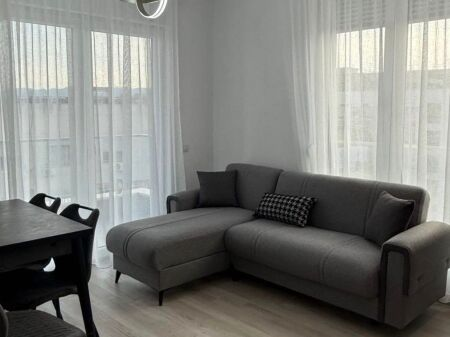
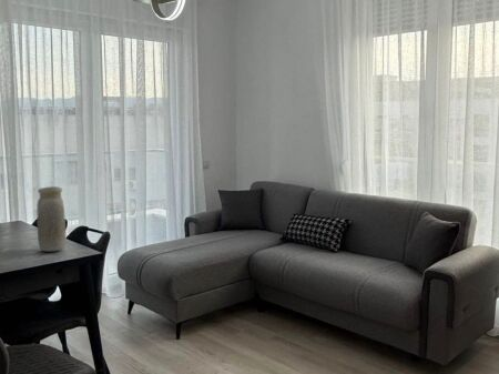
+ vase (51, 219)
